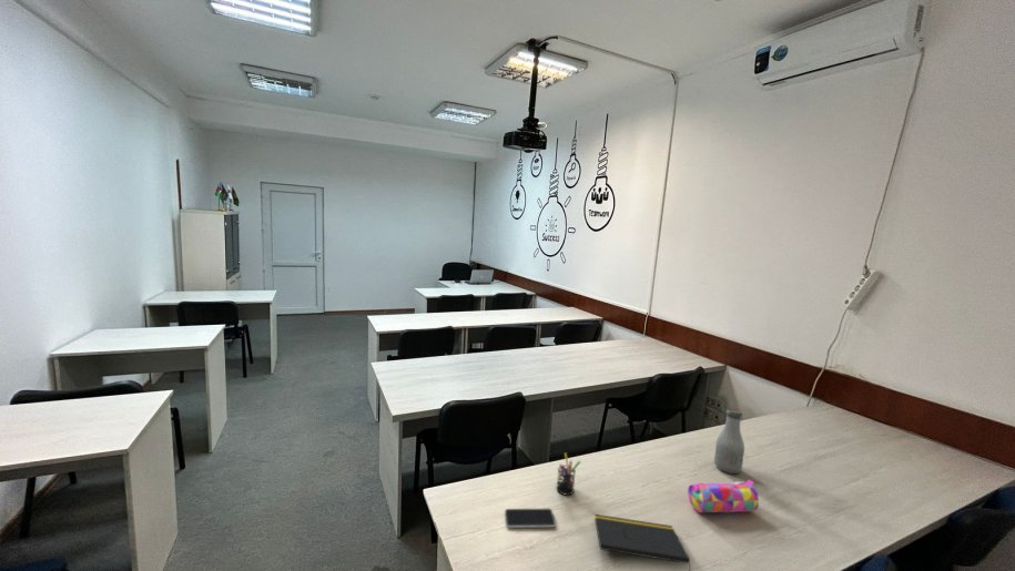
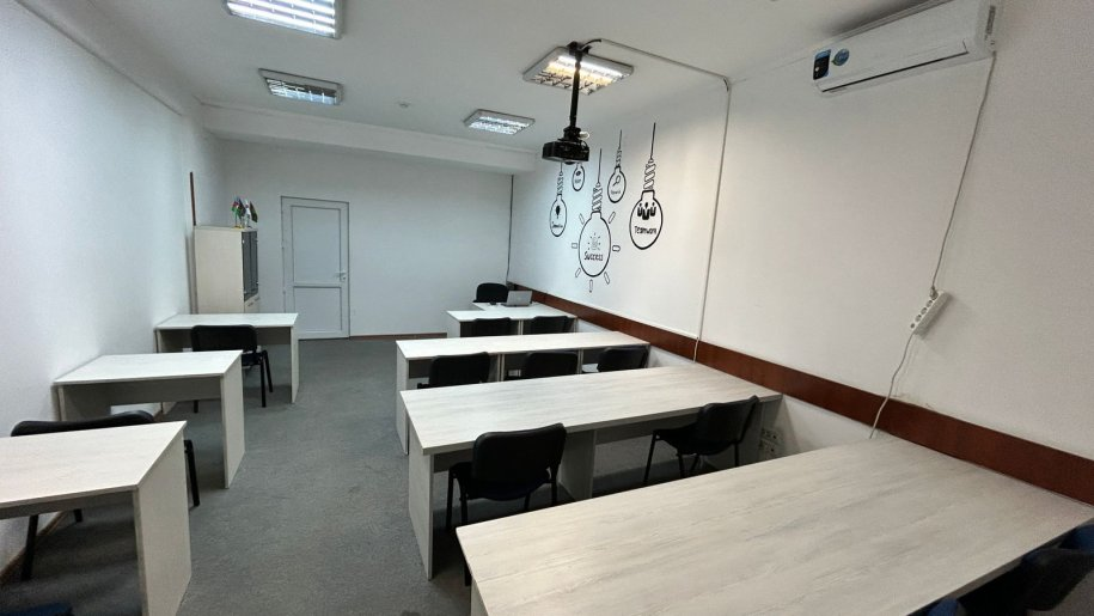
- pencil case (723, 496)
- smartphone (529, 518)
- pen holder (568, 472)
- bottle (731, 439)
- notepad (638, 537)
